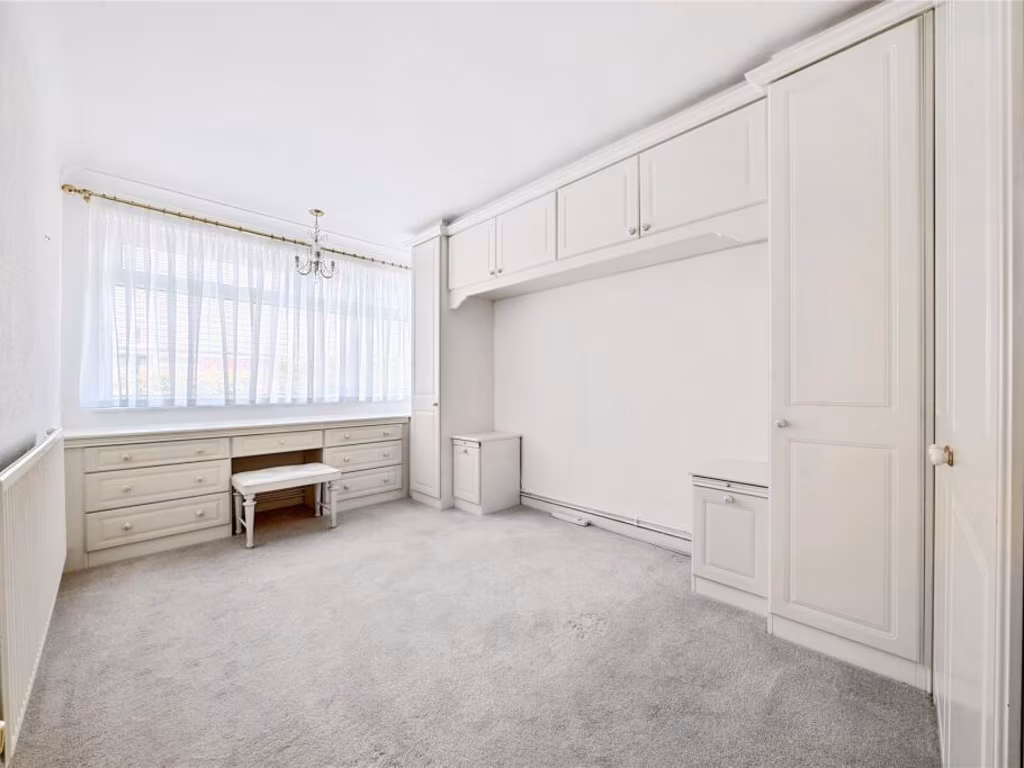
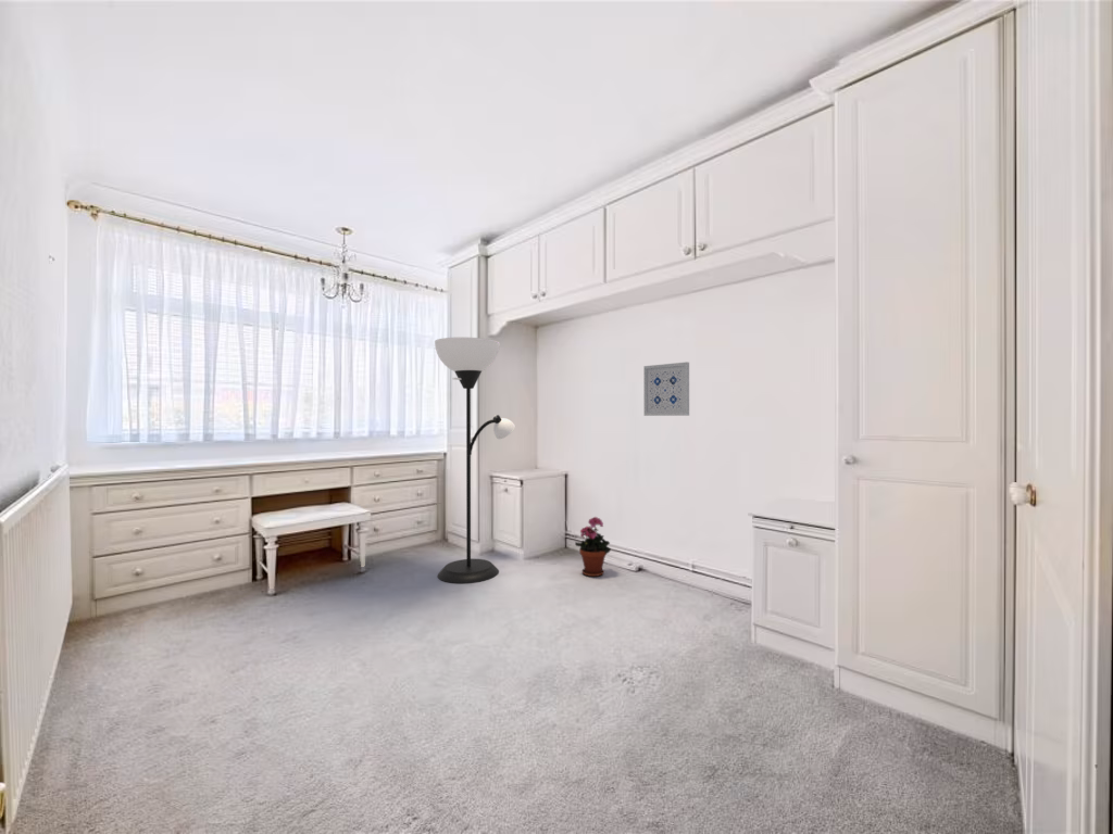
+ potted plant (592, 544)
+ wall art (665, 390)
+ floor lamp (471, 454)
